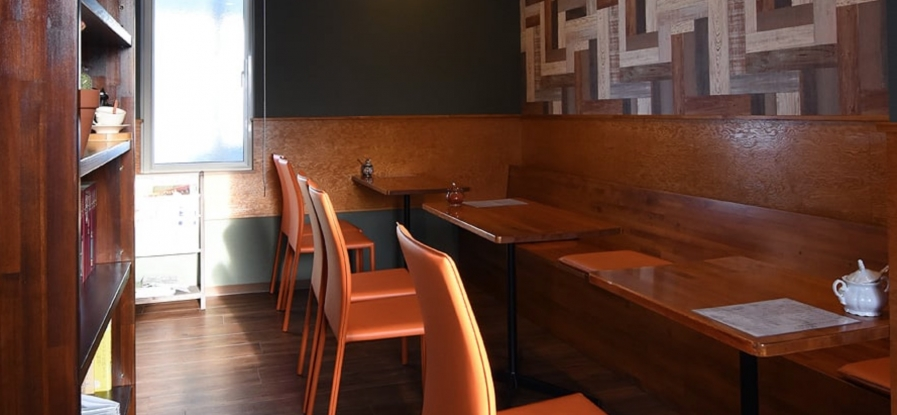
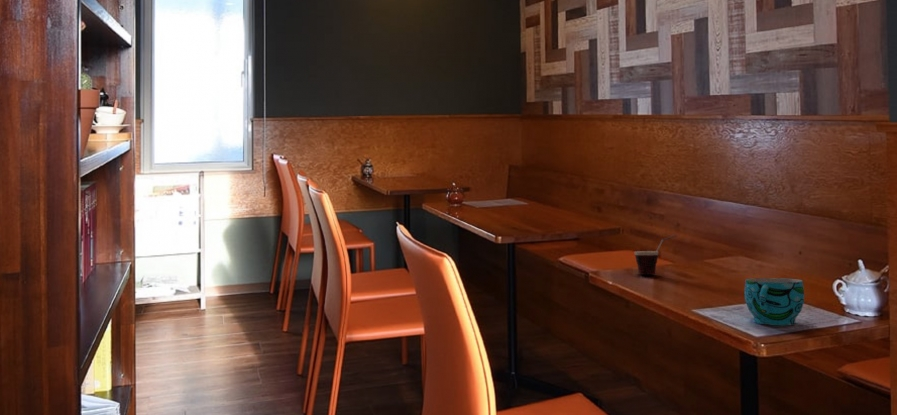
+ cup (656, 254)
+ cup (775, 302)
